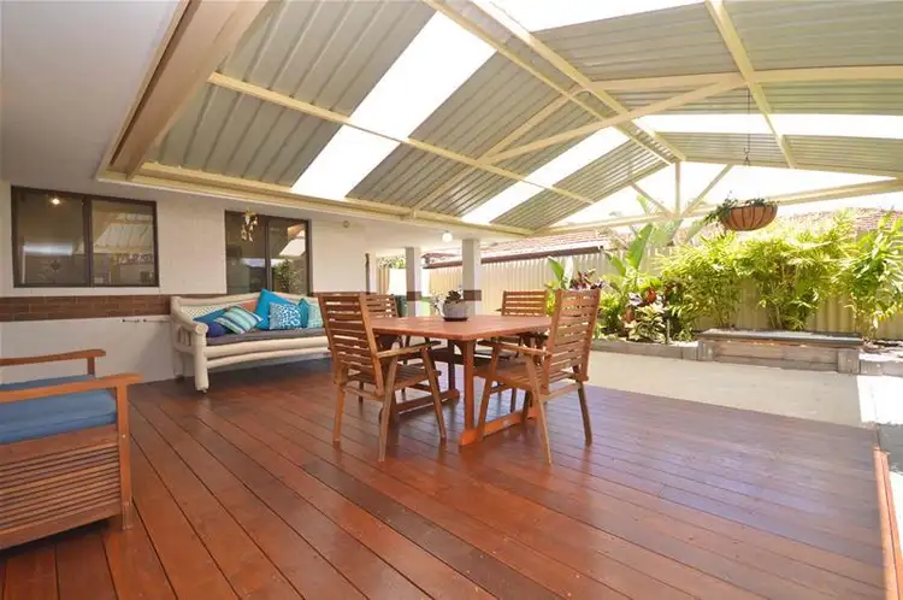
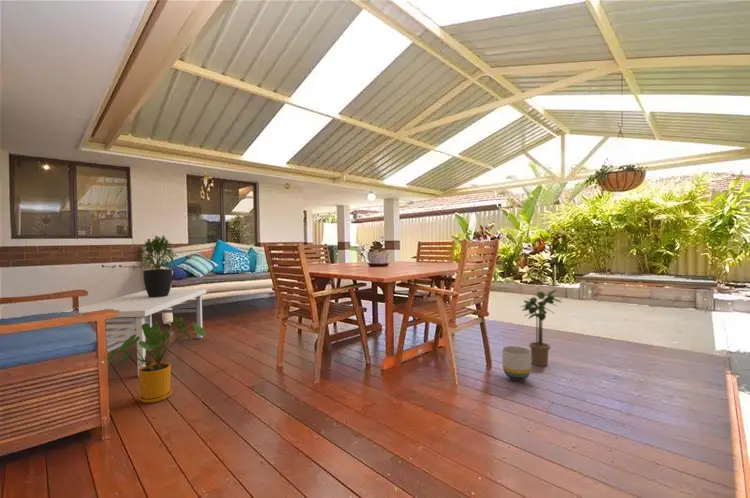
+ potted plant (536, 326)
+ planter (516, 364)
+ house plant (156, 358)
+ potted plant (156, 265)
+ coffee table (149, 324)
